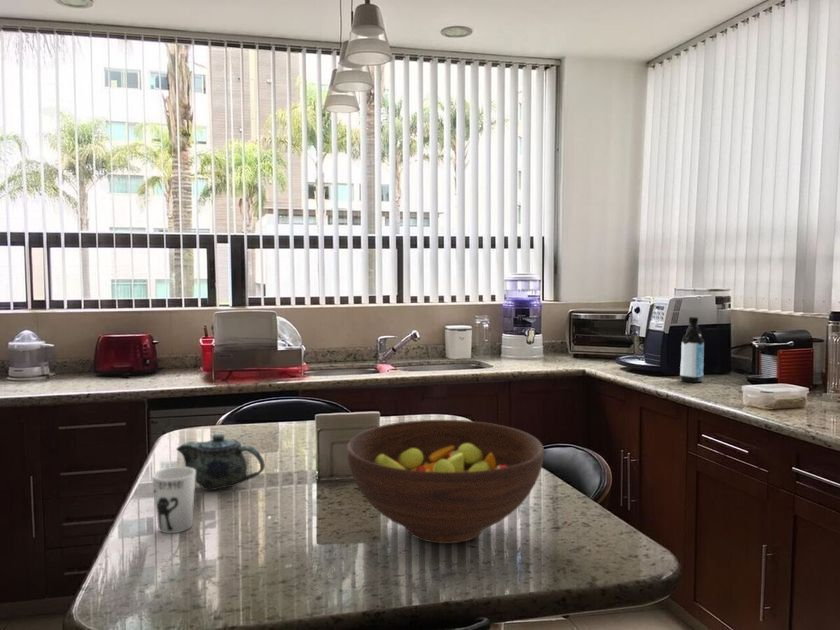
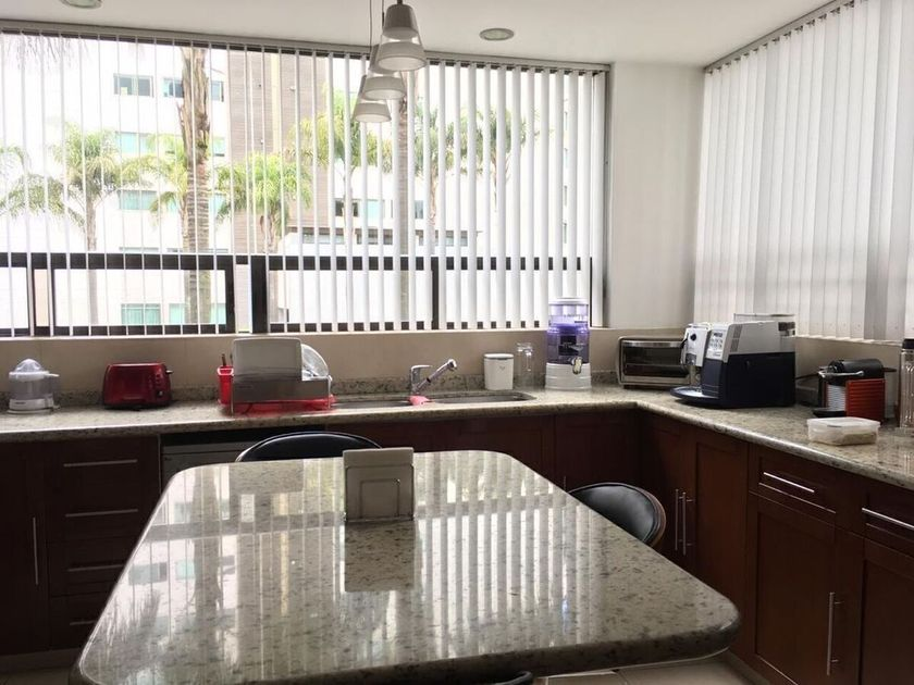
- chinaware (220, 460)
- cup (174, 500)
- water bottle (692, 349)
- fruit bowl (444, 486)
